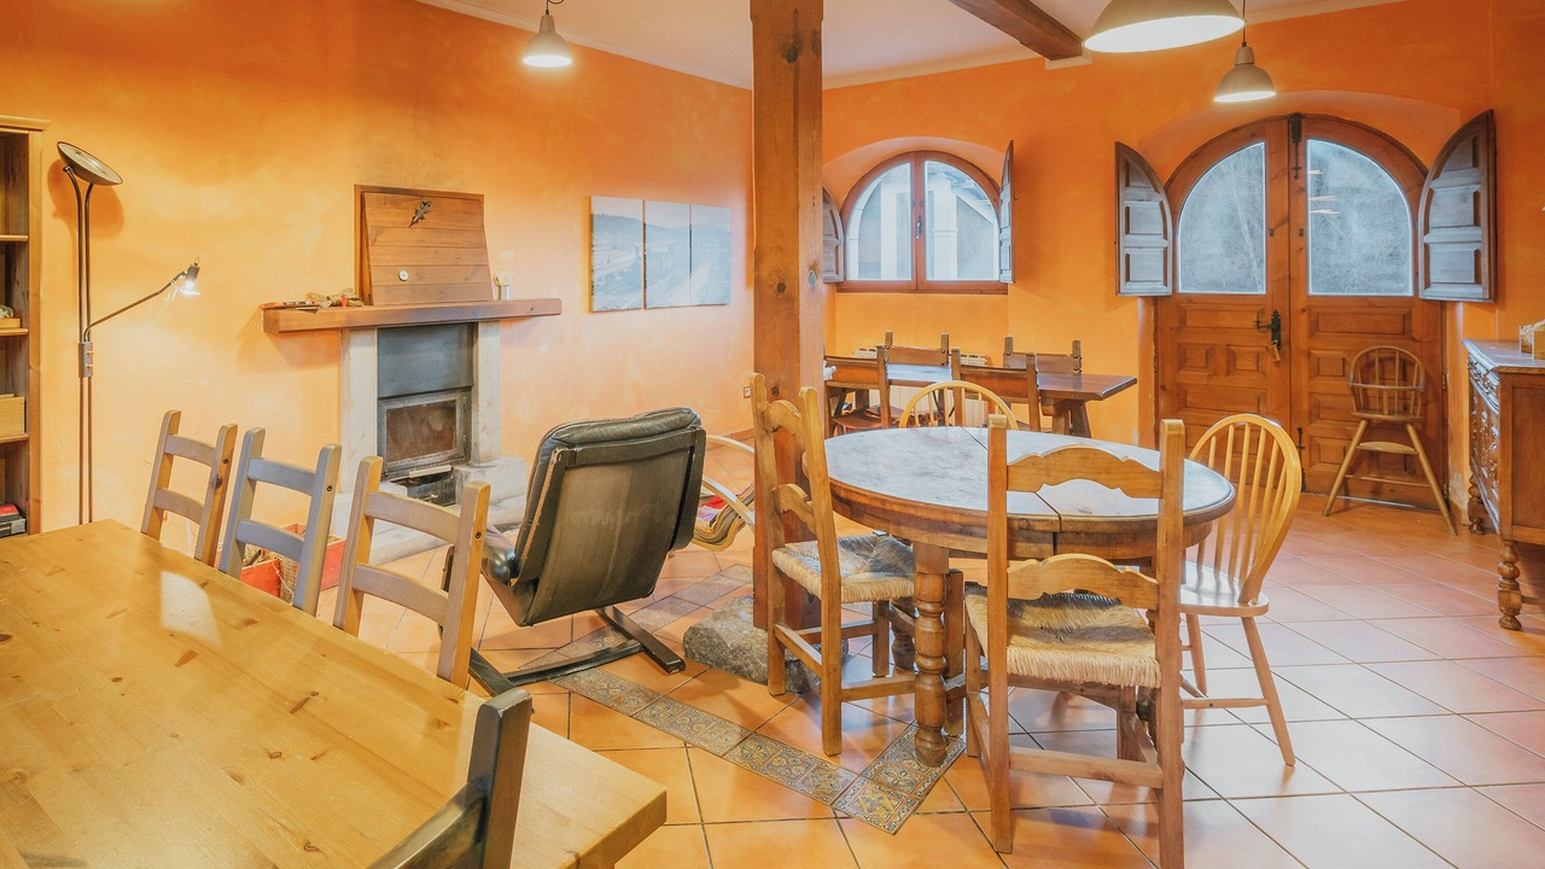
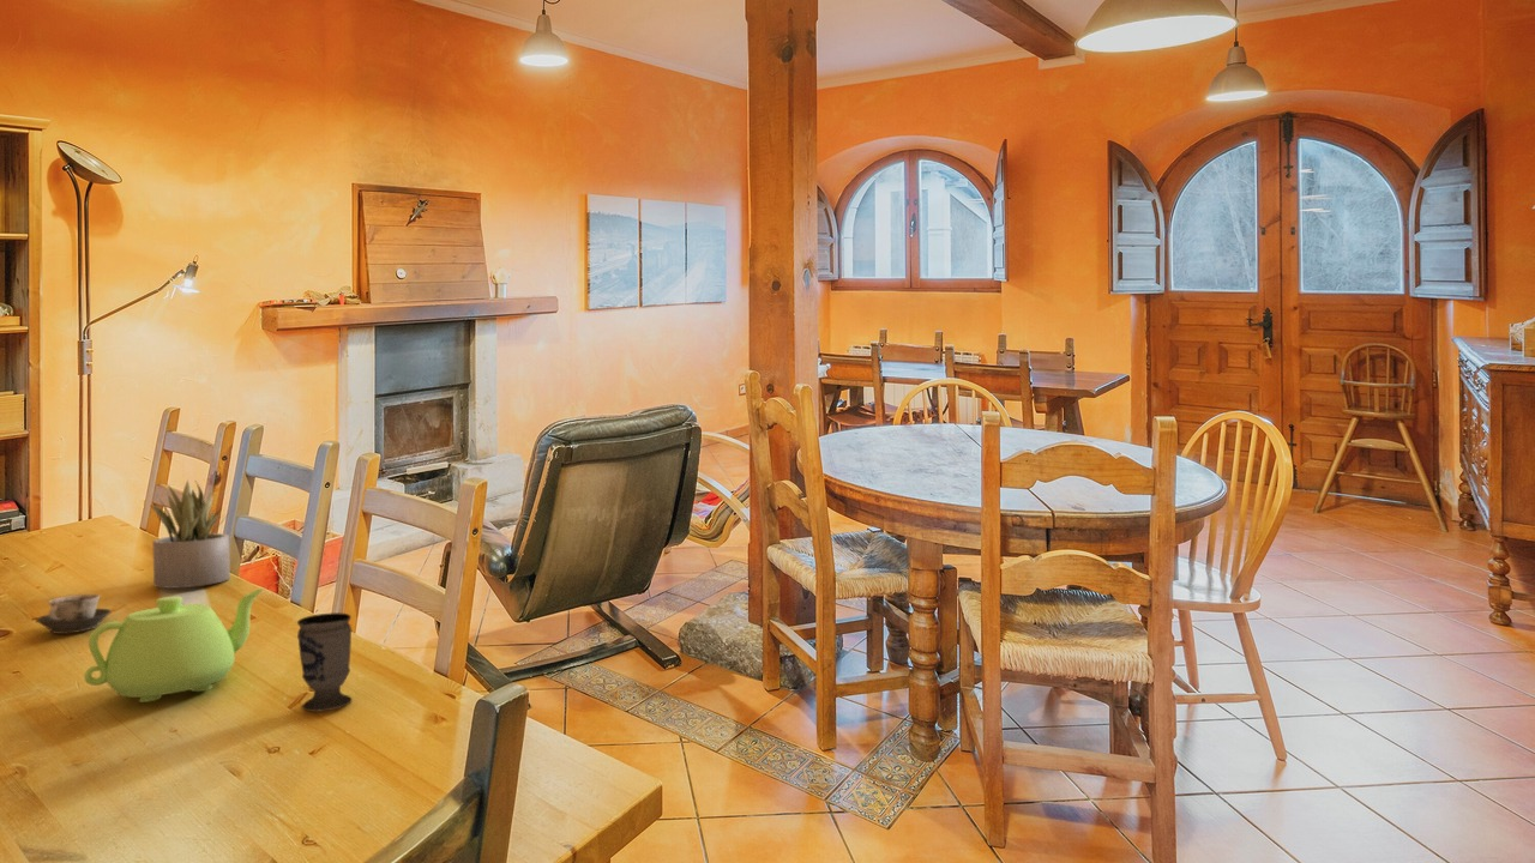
+ succulent plant (191, 530)
+ teapot (180, 641)
+ cup (325, 660)
+ cup (74, 614)
